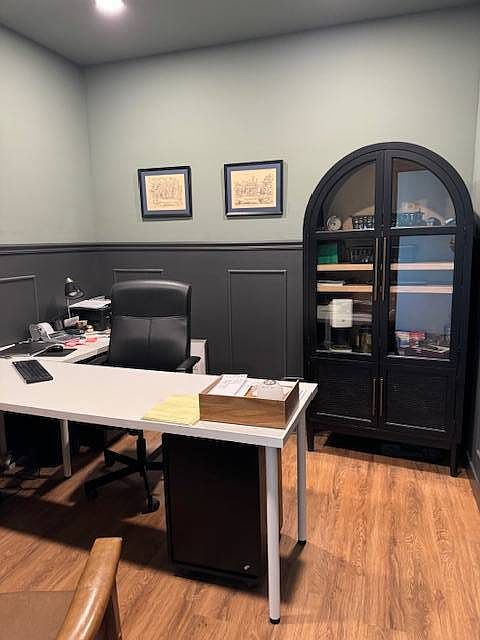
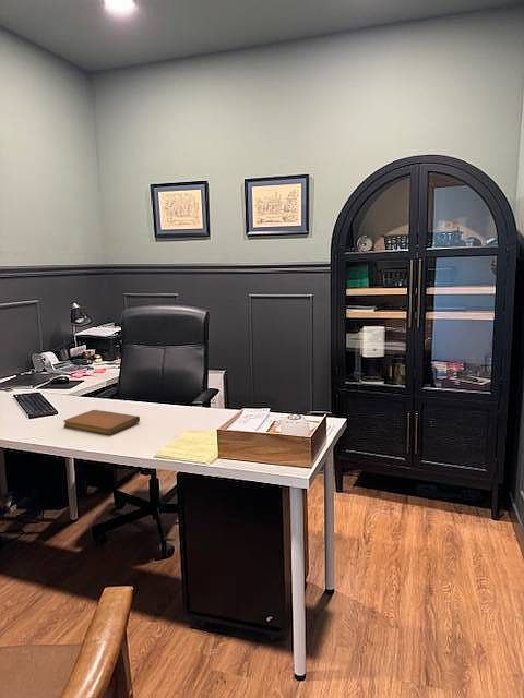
+ notebook (102, 421)
